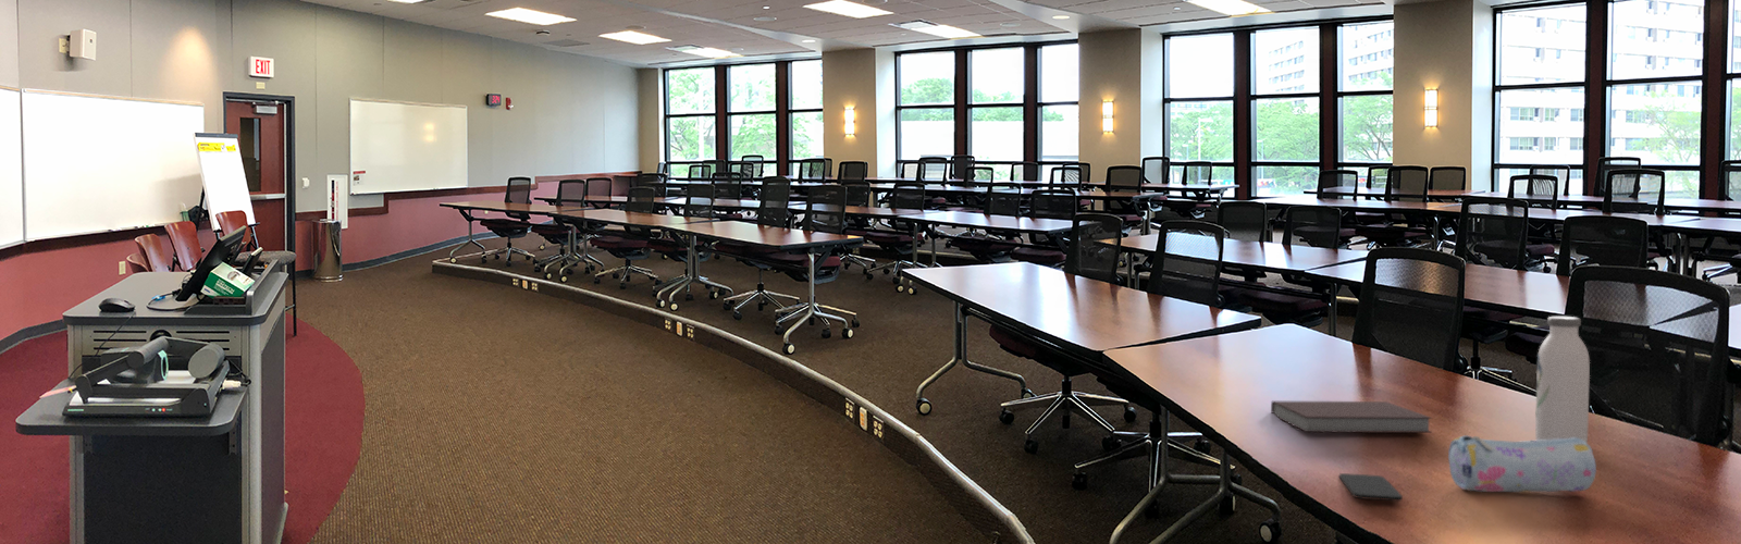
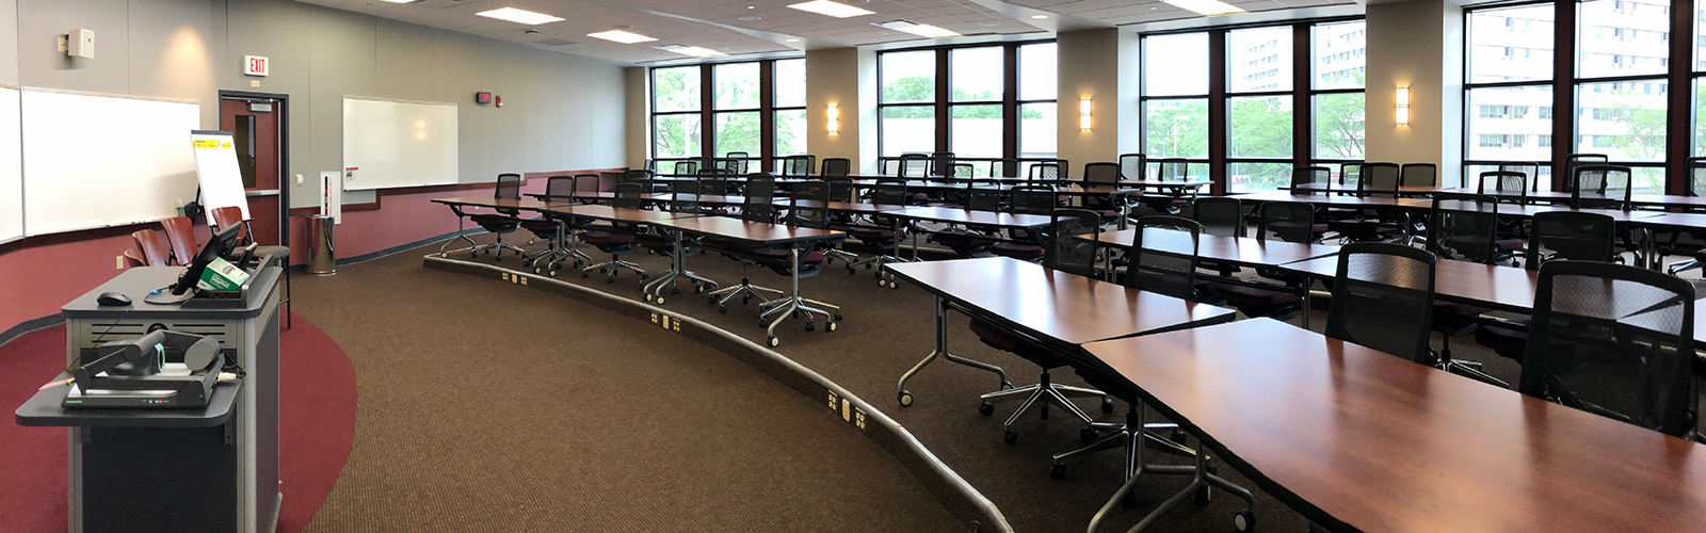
- smartphone (1369, 486)
- water bottle (1562, 380)
- pencil case (1519, 462)
- notebook (1347, 415)
